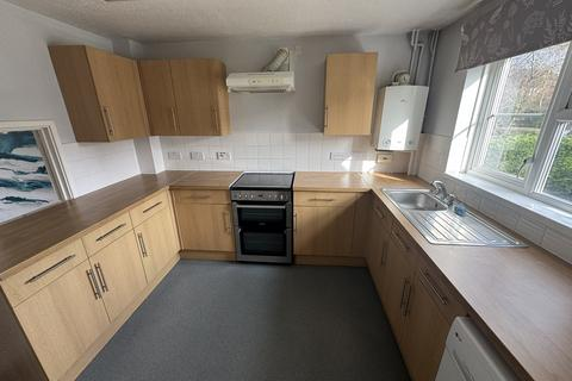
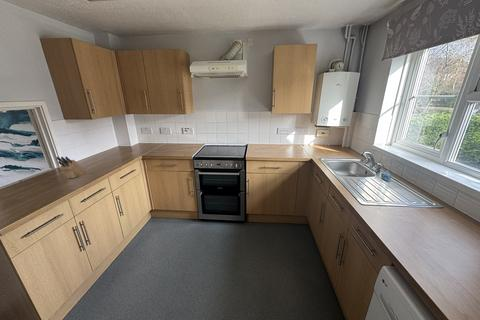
+ knife block (71, 165)
